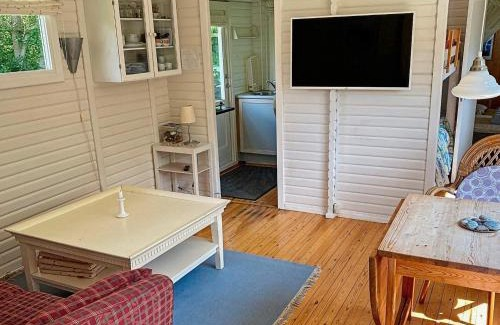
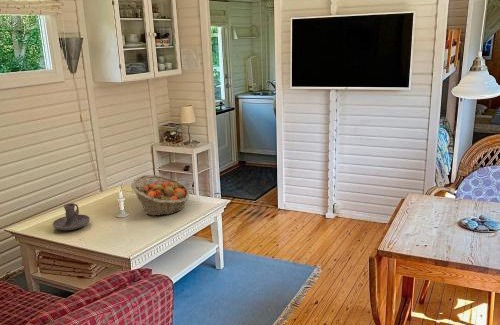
+ candle holder (71, 214)
+ fruit basket (161, 193)
